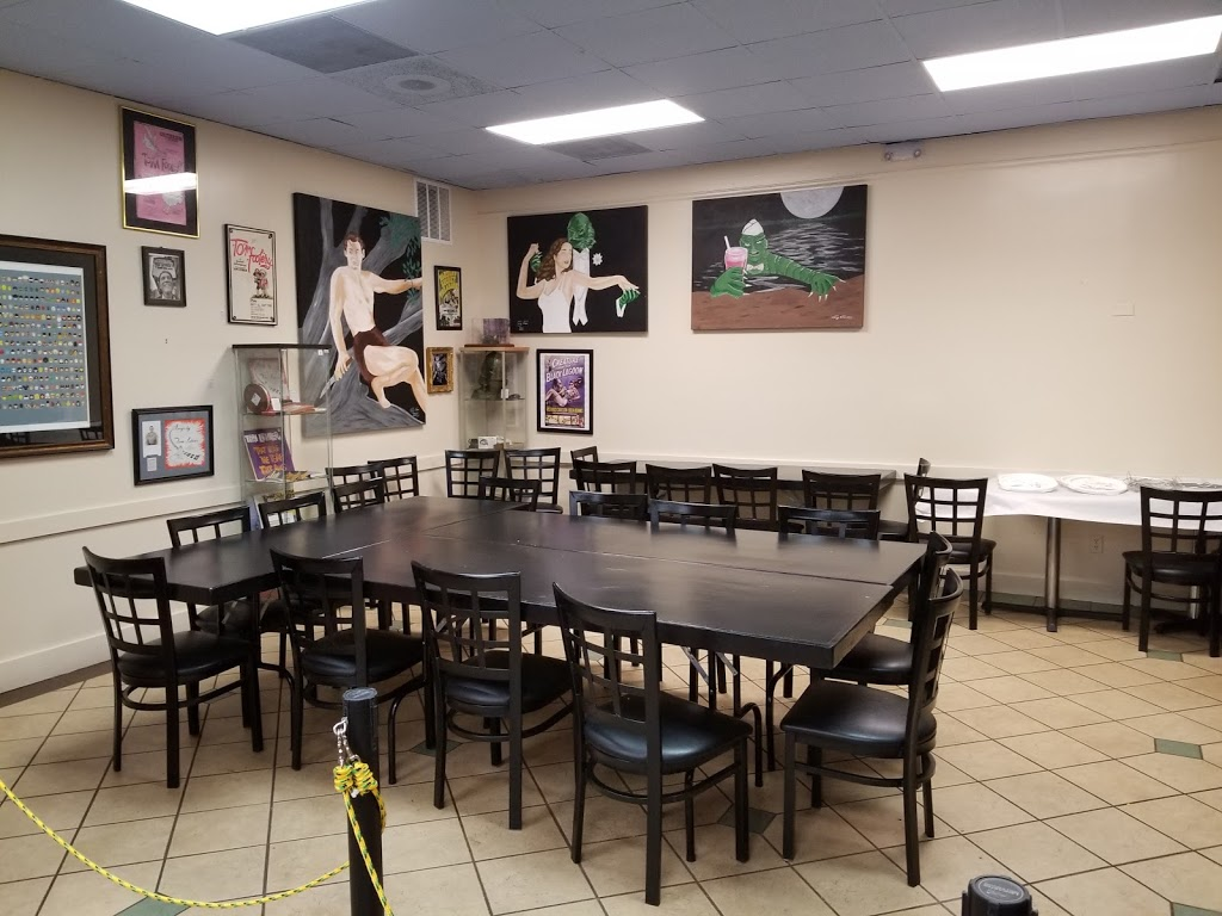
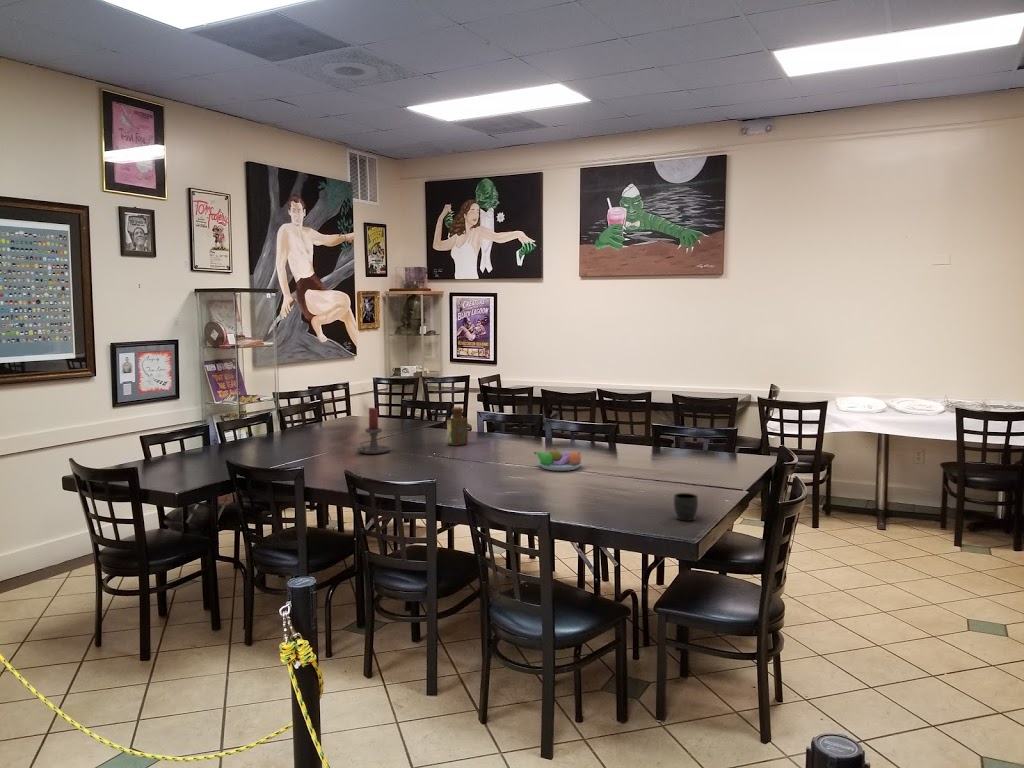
+ fruit bowl (558, 457)
+ candle holder (370, 430)
+ mug (687, 506)
+ bottle (457, 425)
